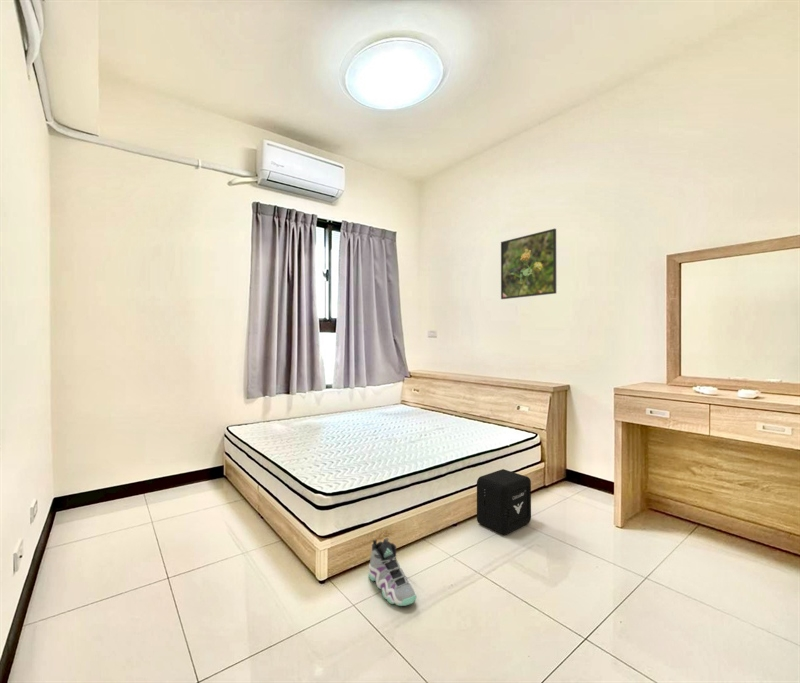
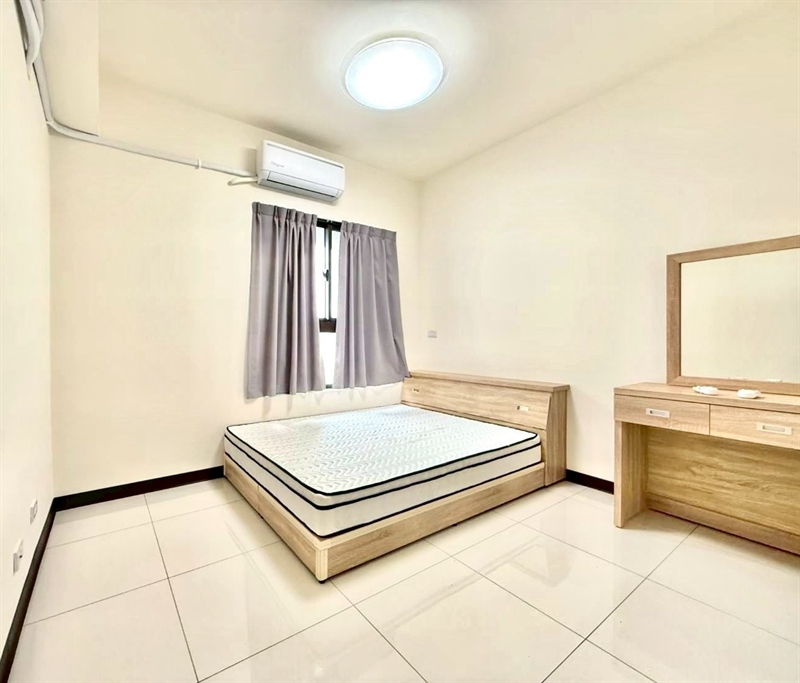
- sneaker (389, 564)
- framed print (526, 266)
- air purifier (505, 500)
